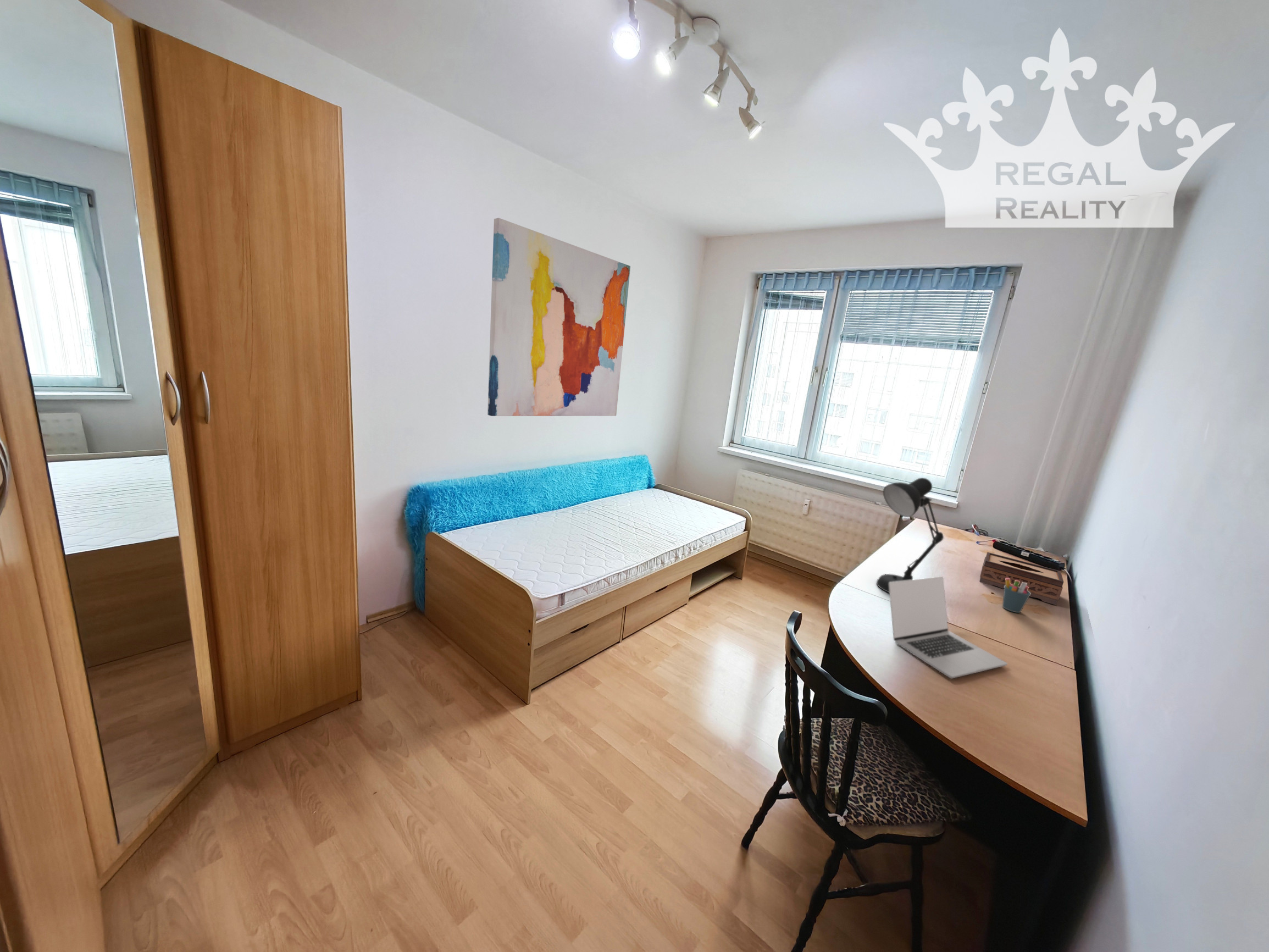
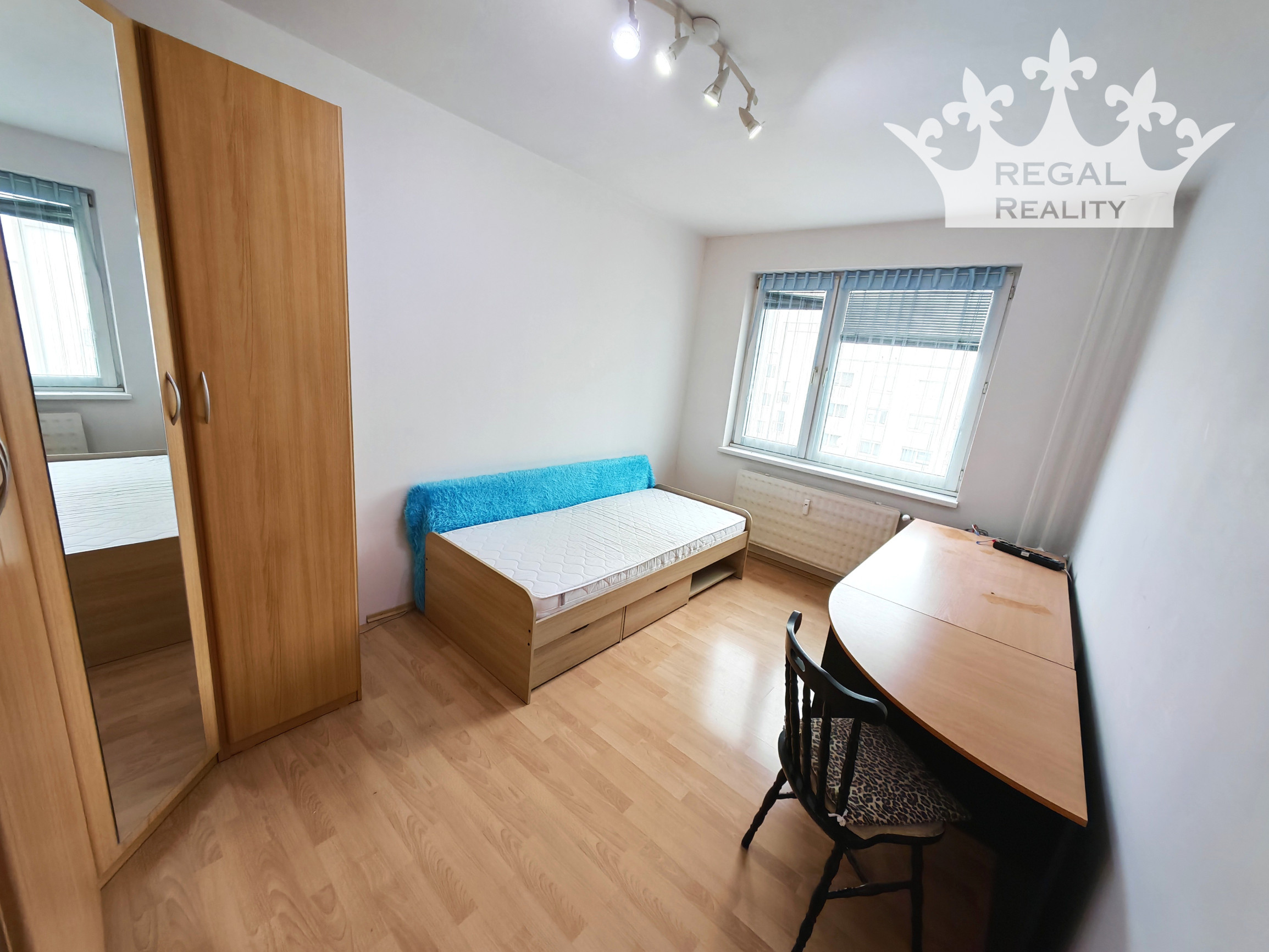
- laptop (946, 623)
- tissue box (1019, 577)
- desk lamp (909, 517)
- wall art (565, 334)
- pen holder (1015, 594)
